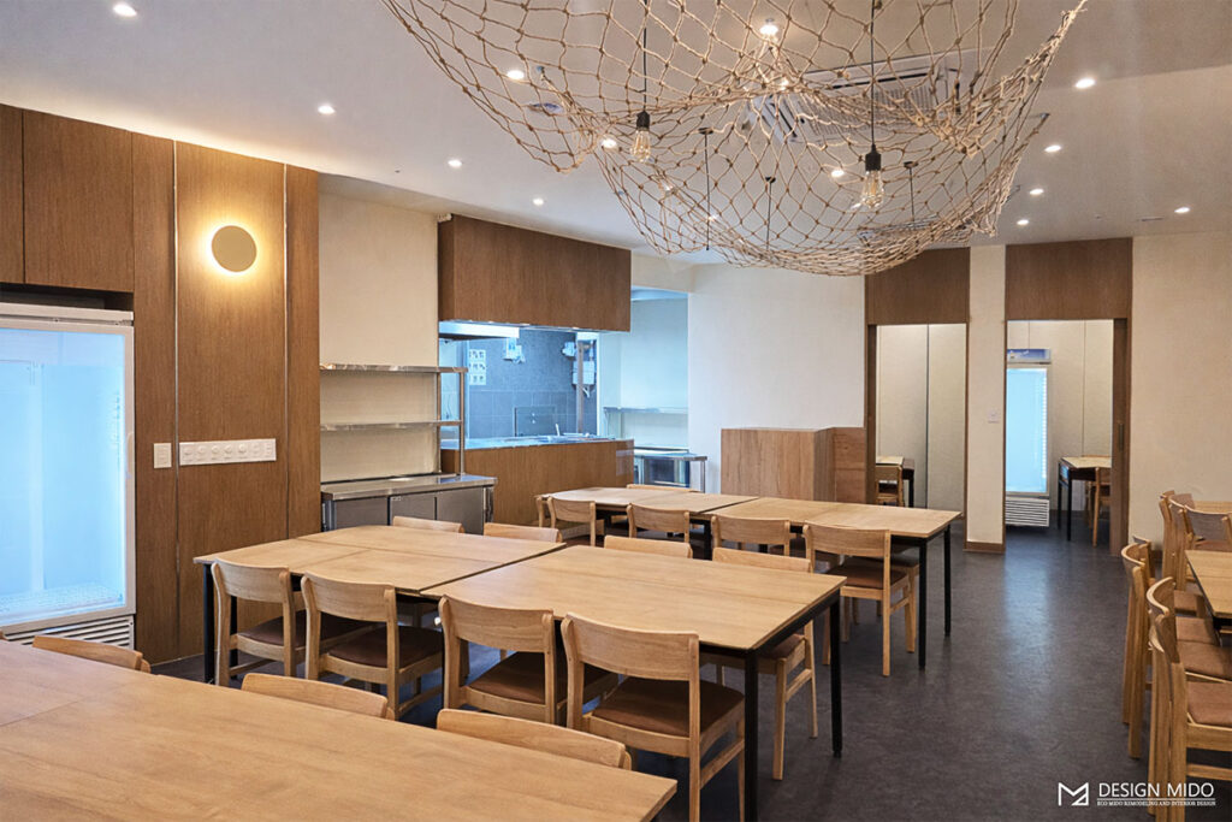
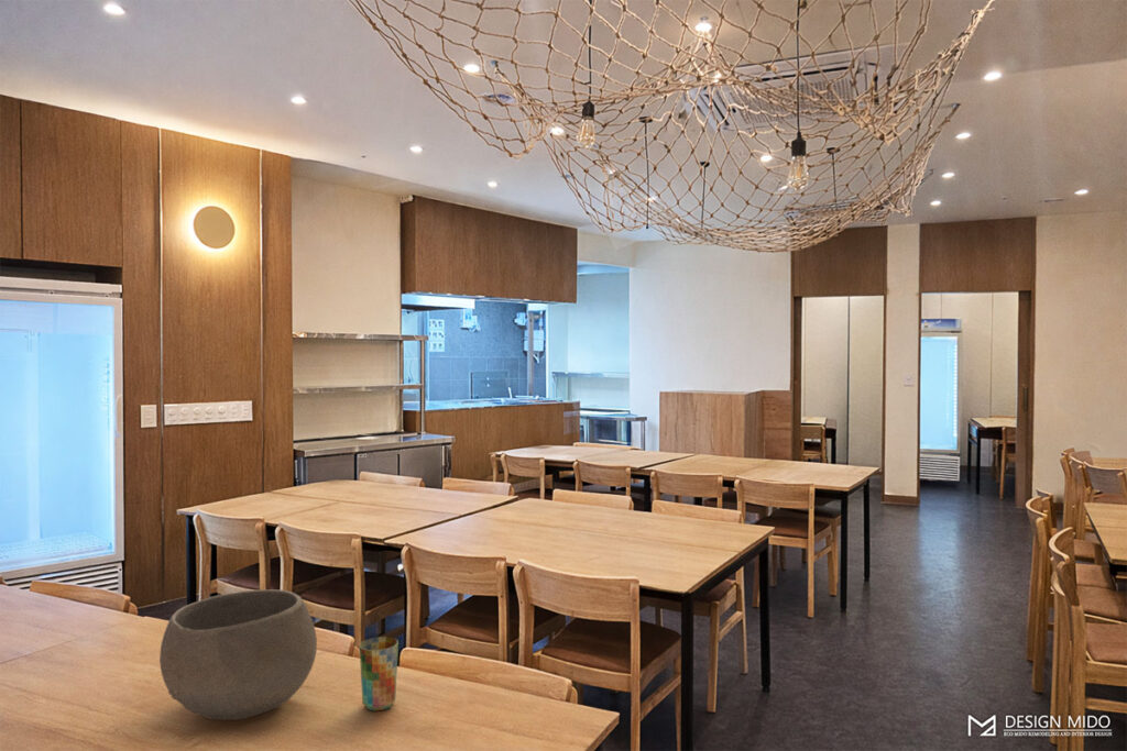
+ cup (379, 674)
+ bowl (241, 655)
